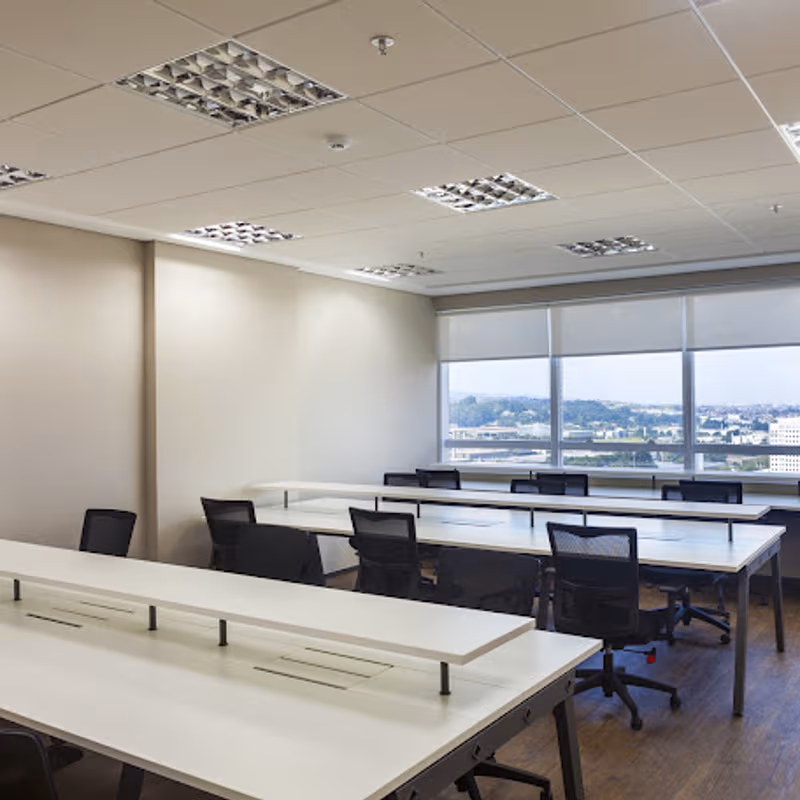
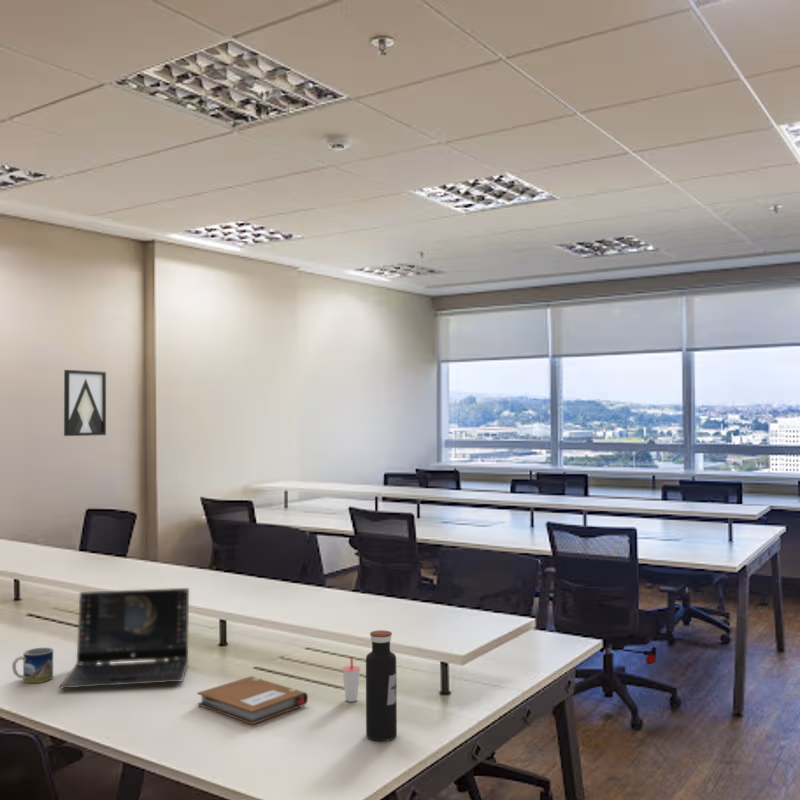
+ mug (32, 666)
+ notebook (254, 698)
+ wall art (85, 403)
+ laptop computer (128, 636)
+ water bottle (381, 684)
+ cup (351, 678)
